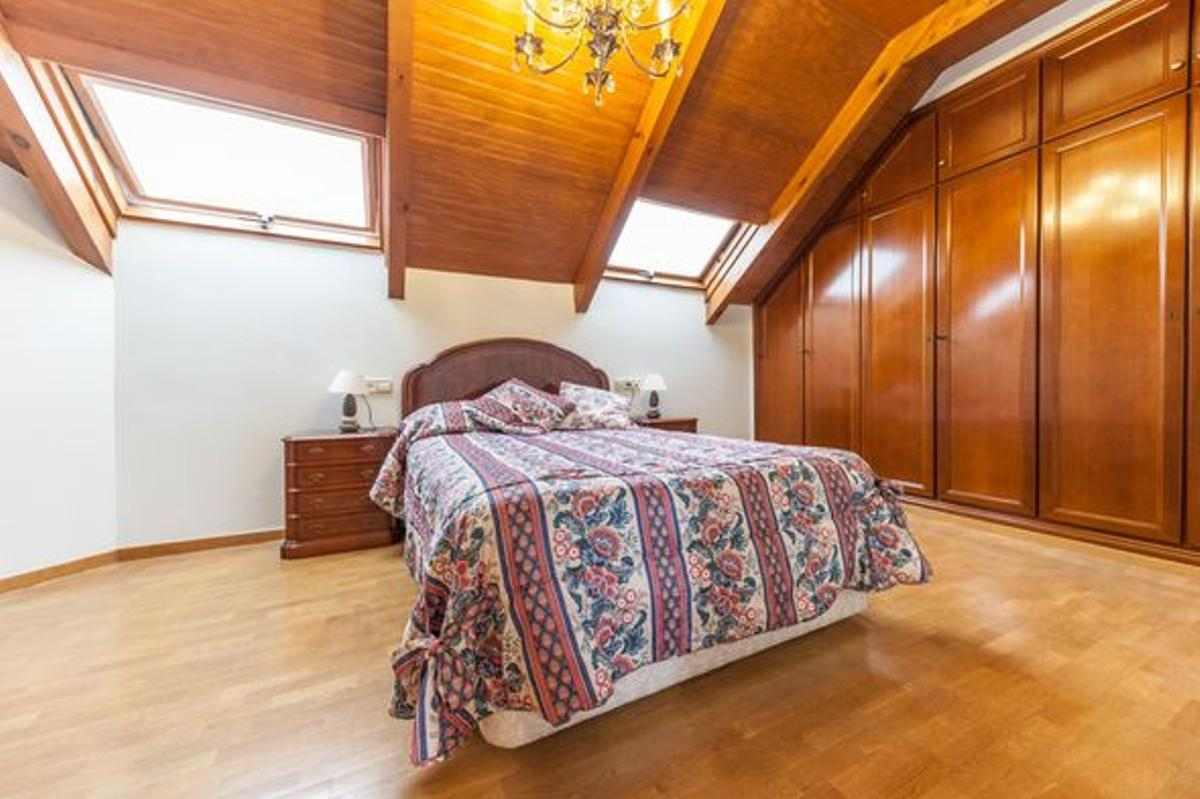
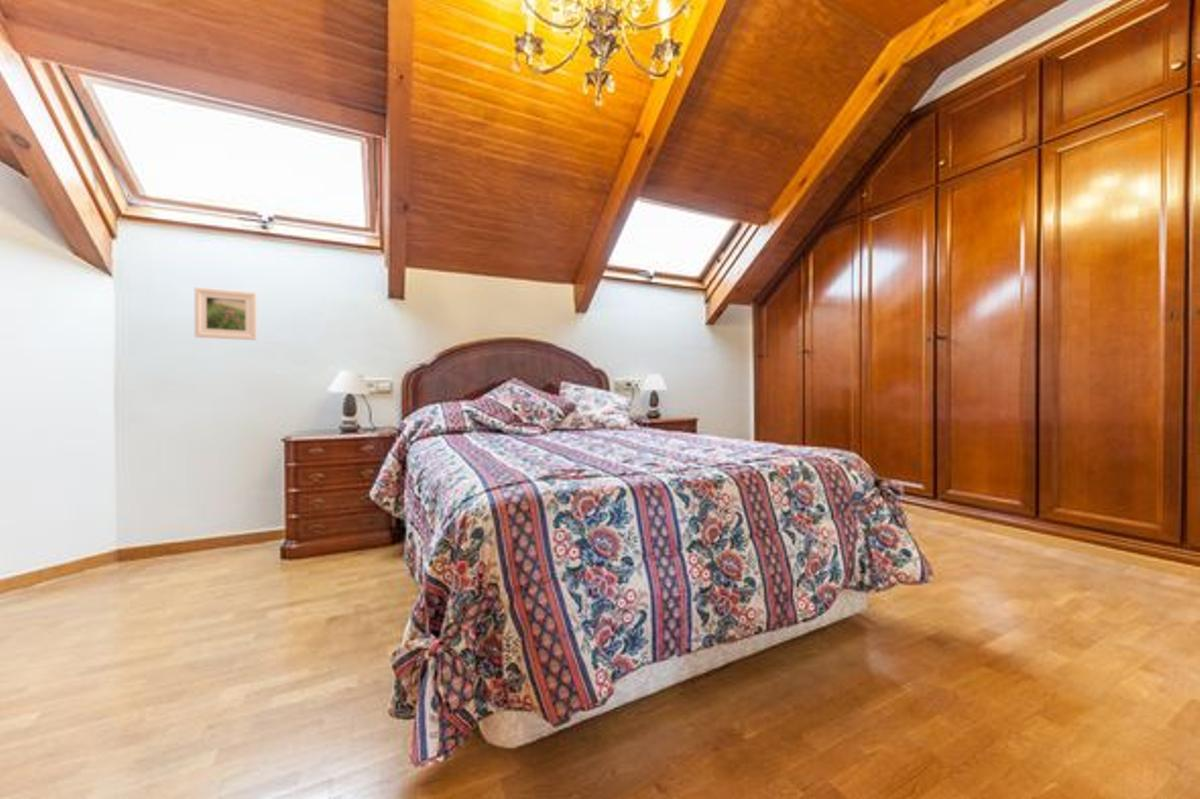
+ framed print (226, 314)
